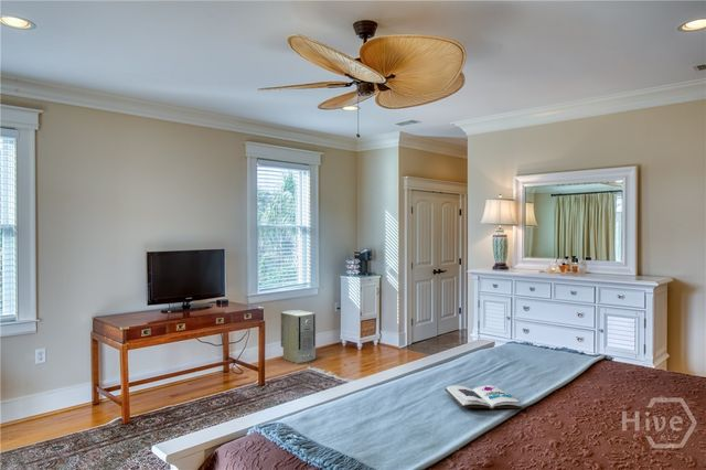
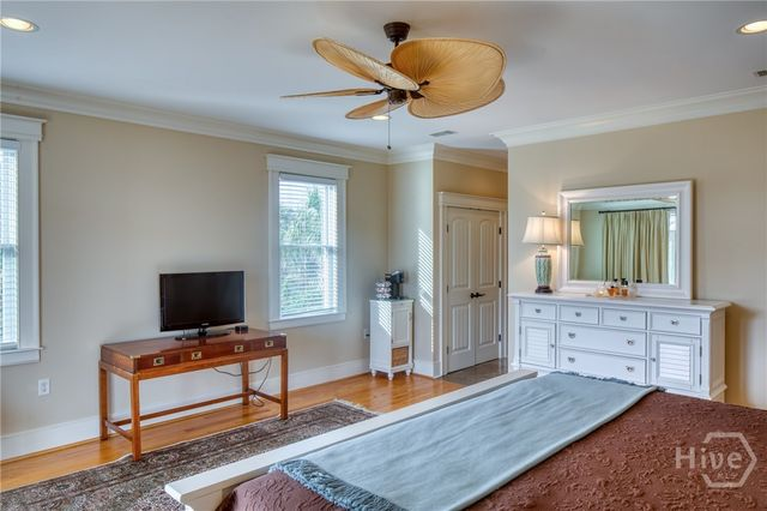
- air purifier (298, 335)
- book (481, 395)
